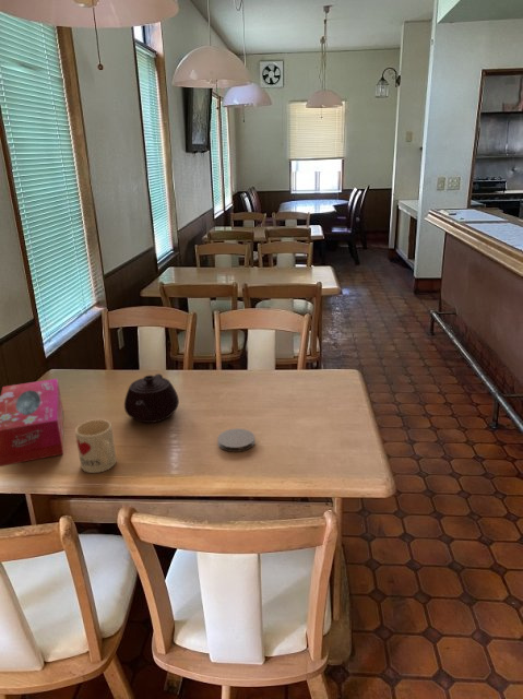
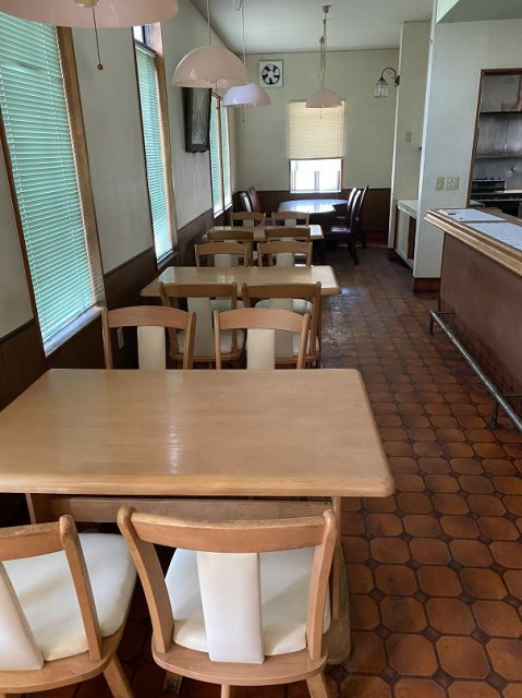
- tissue box (31, 418)
- mug (98, 448)
- coaster (236, 439)
- teapot (150, 396)
